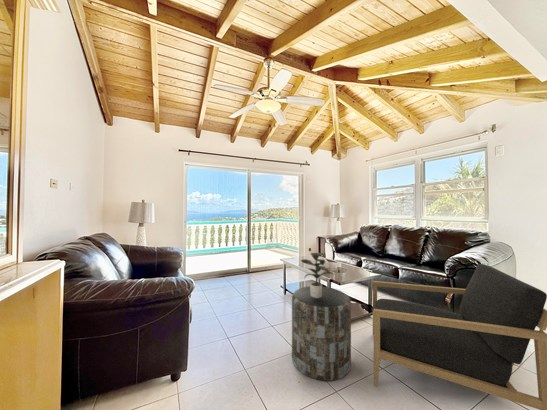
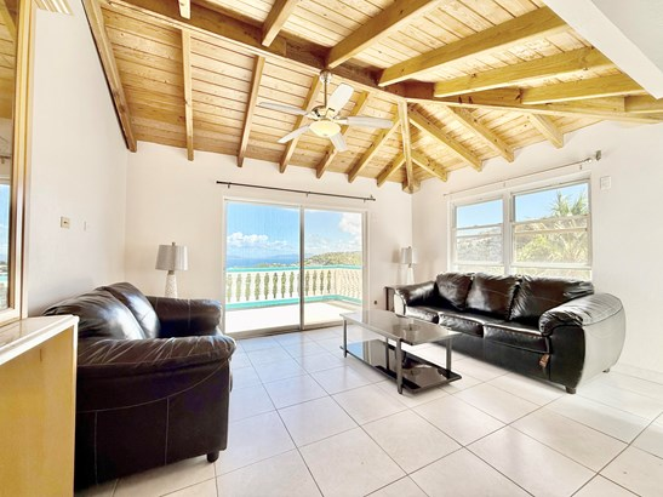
- side table (320, 327)
- armchair (437, 318)
- potted plant (317, 272)
